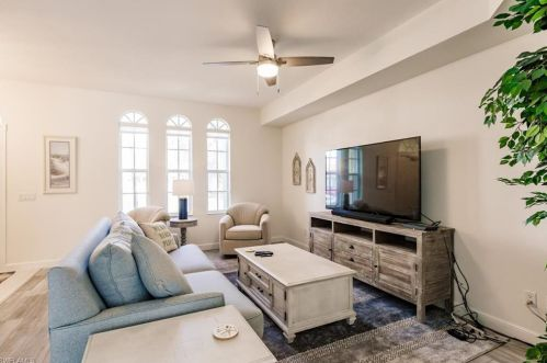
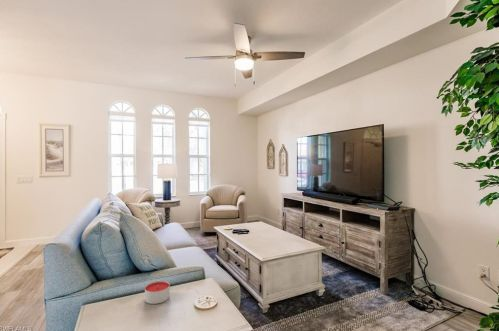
+ candle (157, 291)
